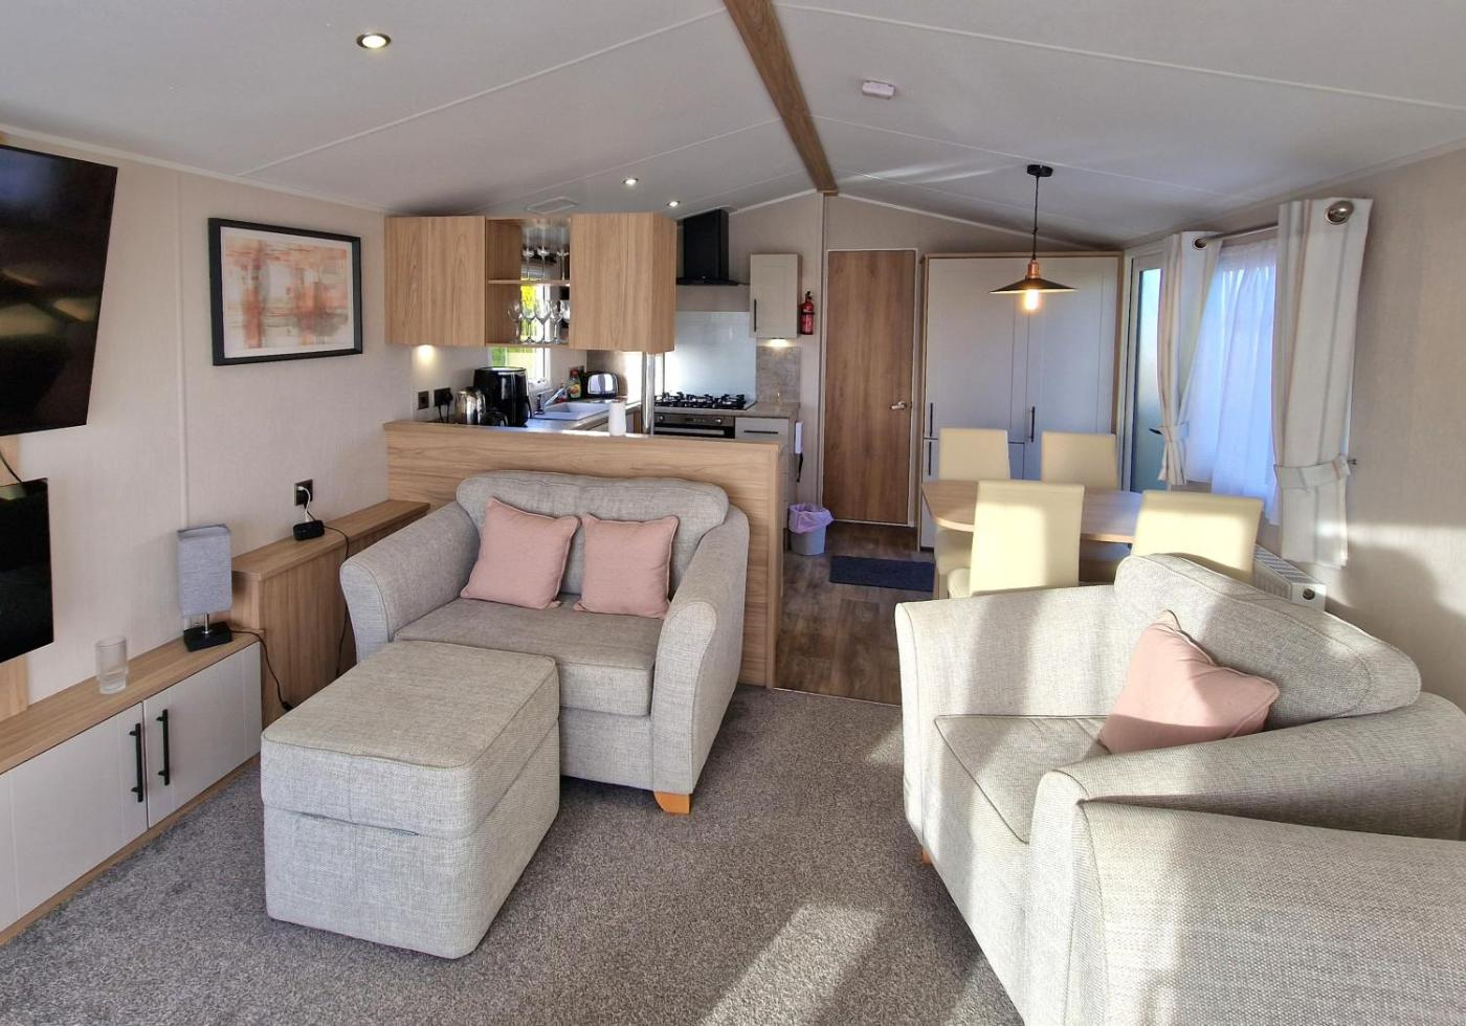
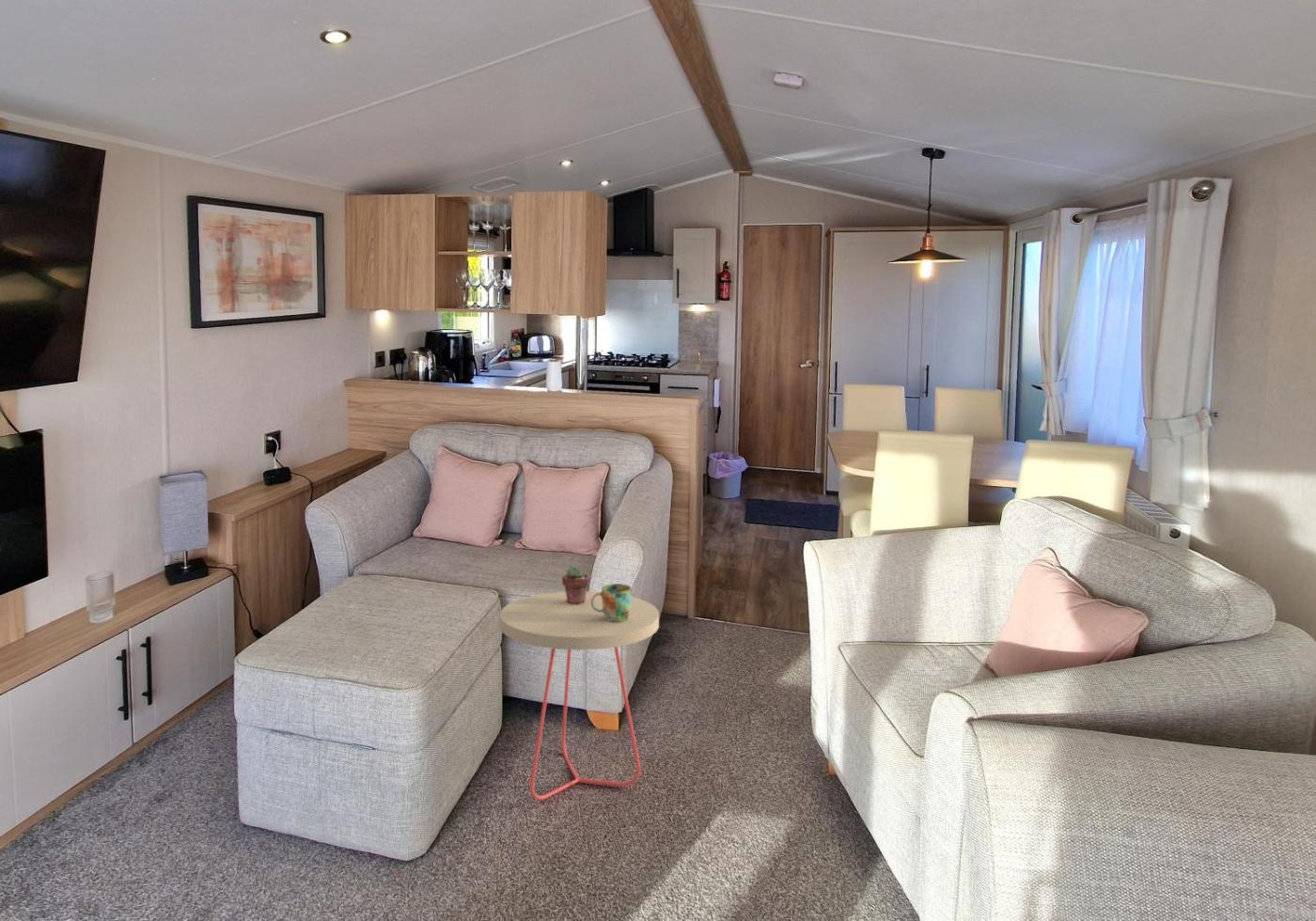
+ side table (567, 697)
+ mug (610, 602)
+ potted succulent (575, 583)
